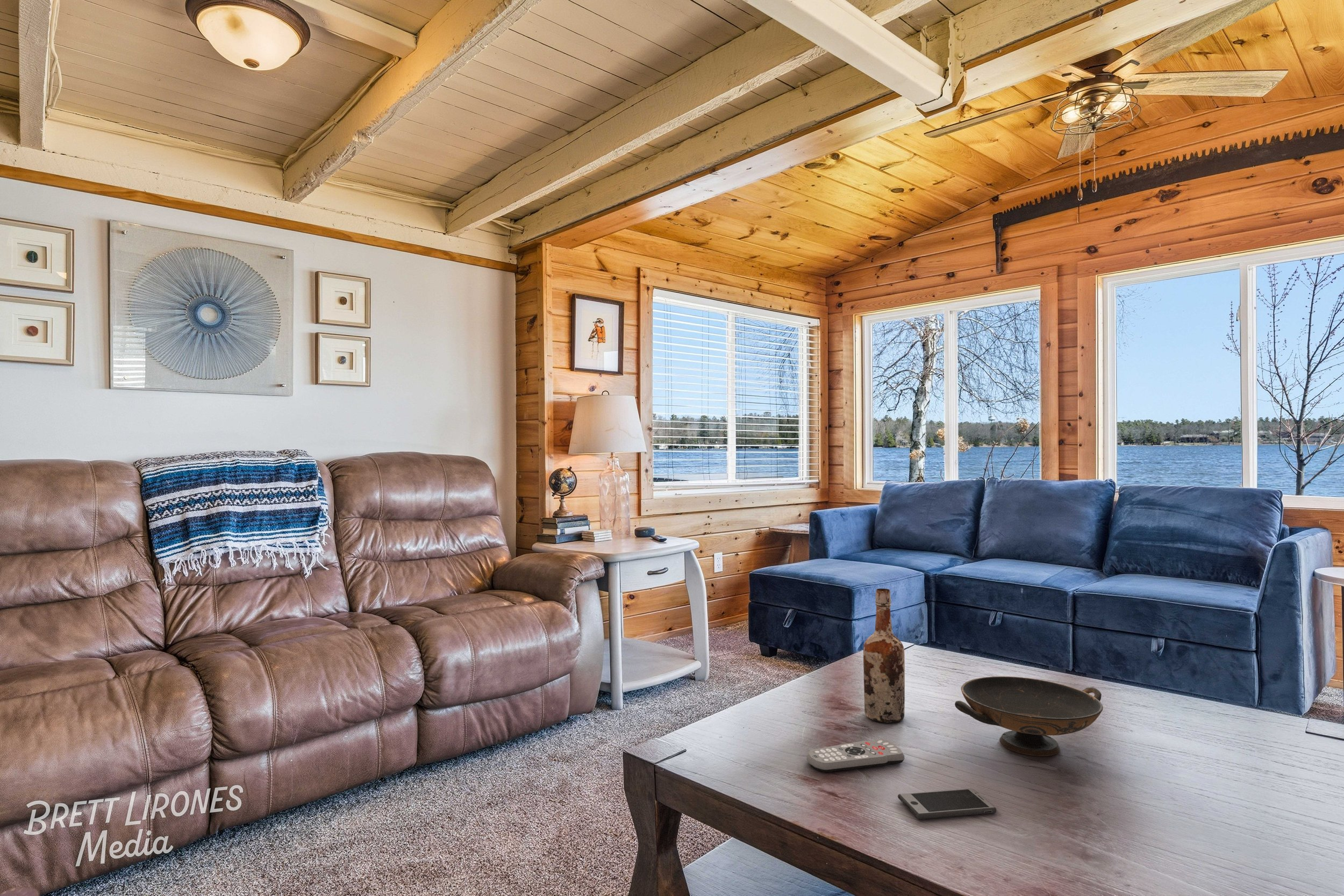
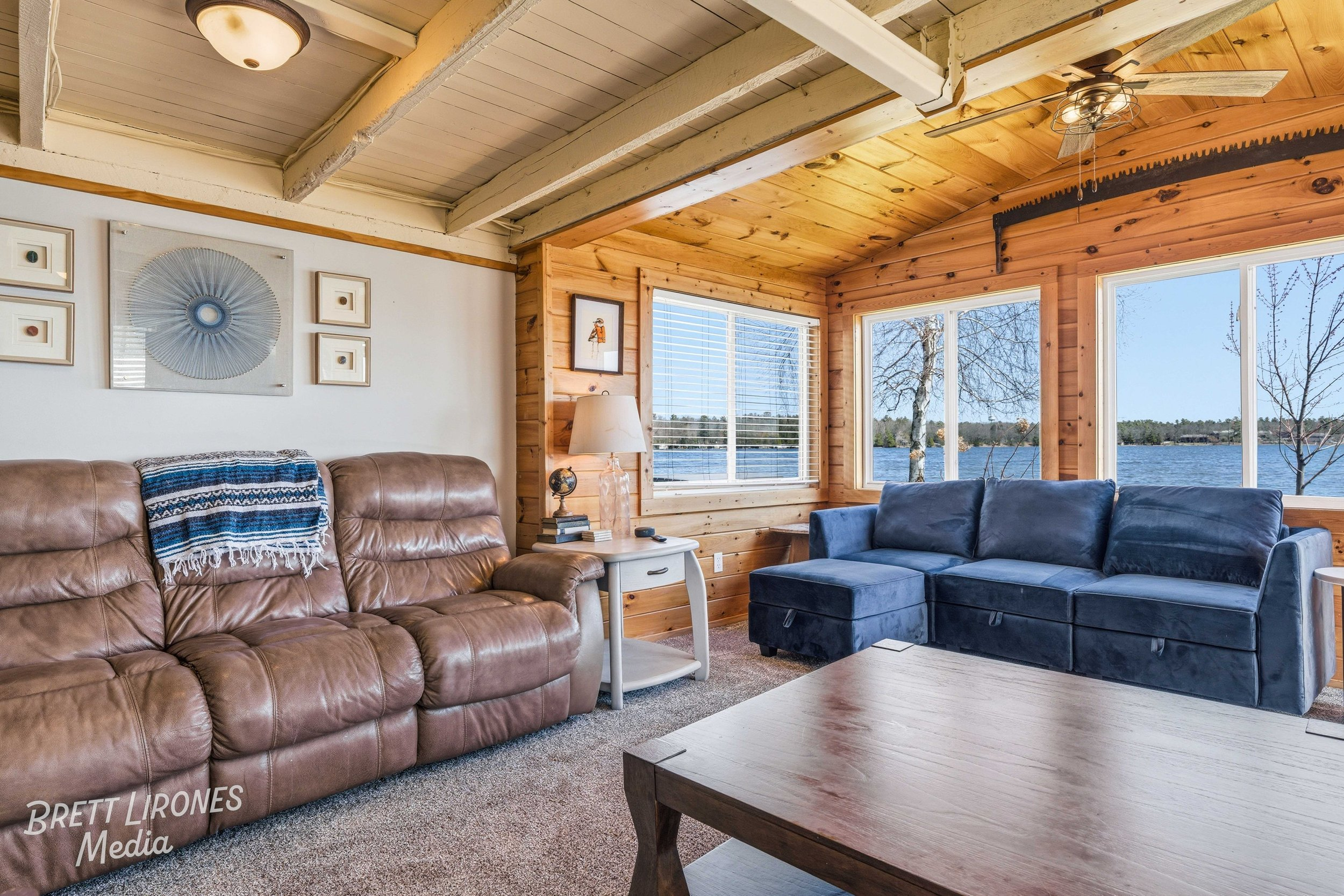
- remote control (854, 755)
- smartphone (946, 803)
- wine bottle (883, 653)
- decorative bowl (1030, 720)
